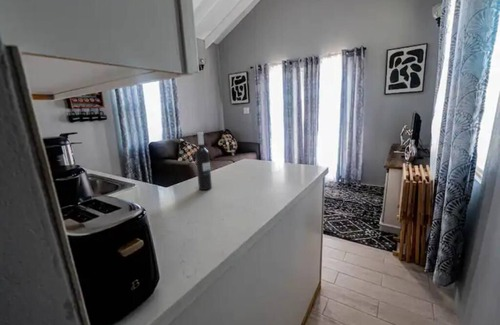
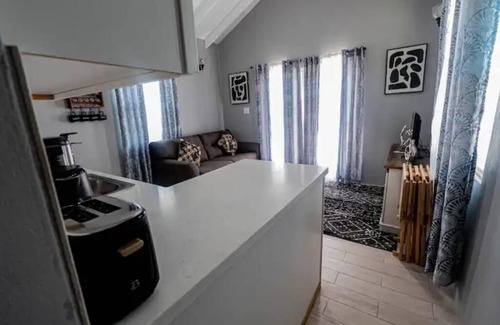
- wine bottle (202, 160)
